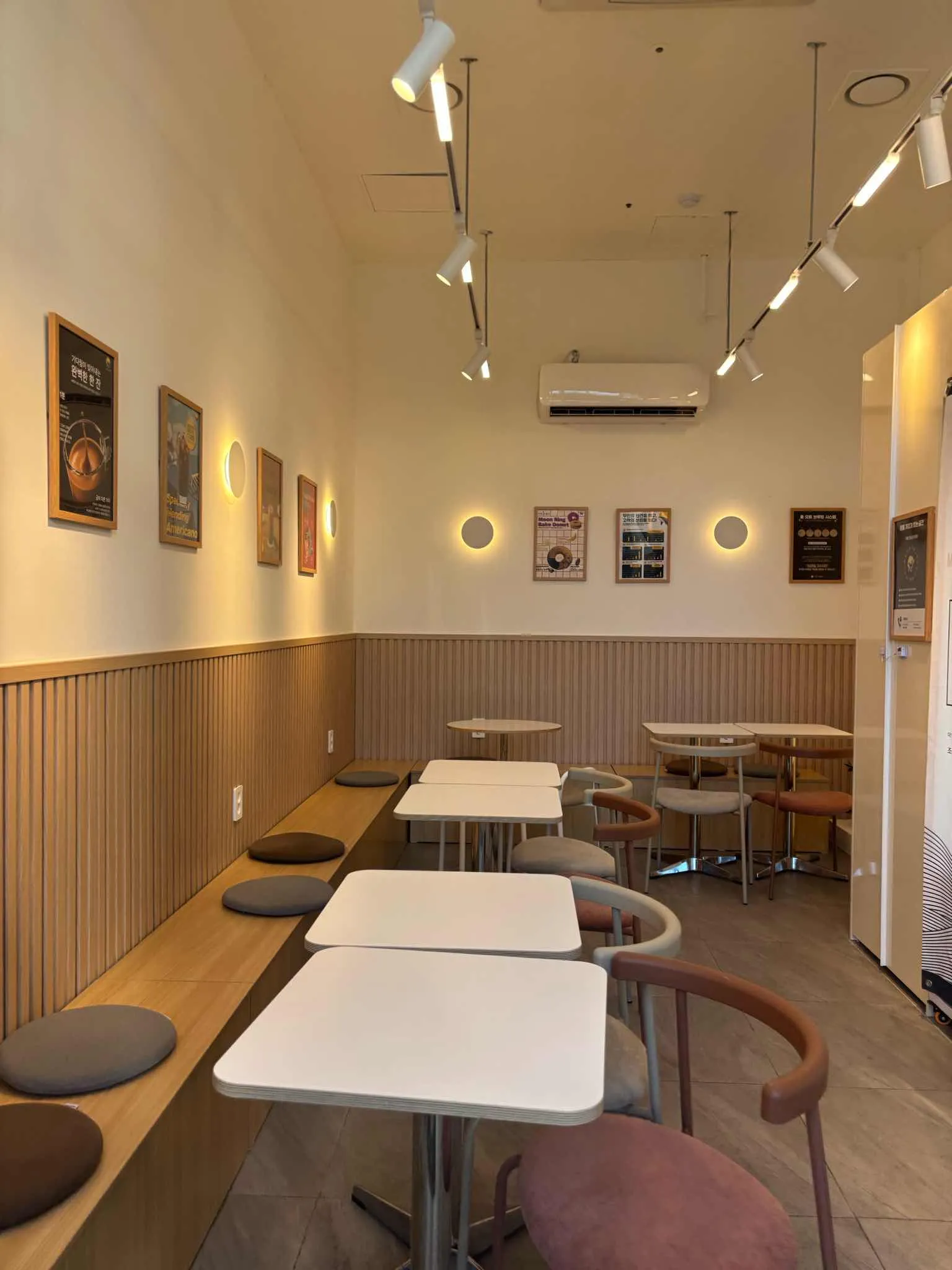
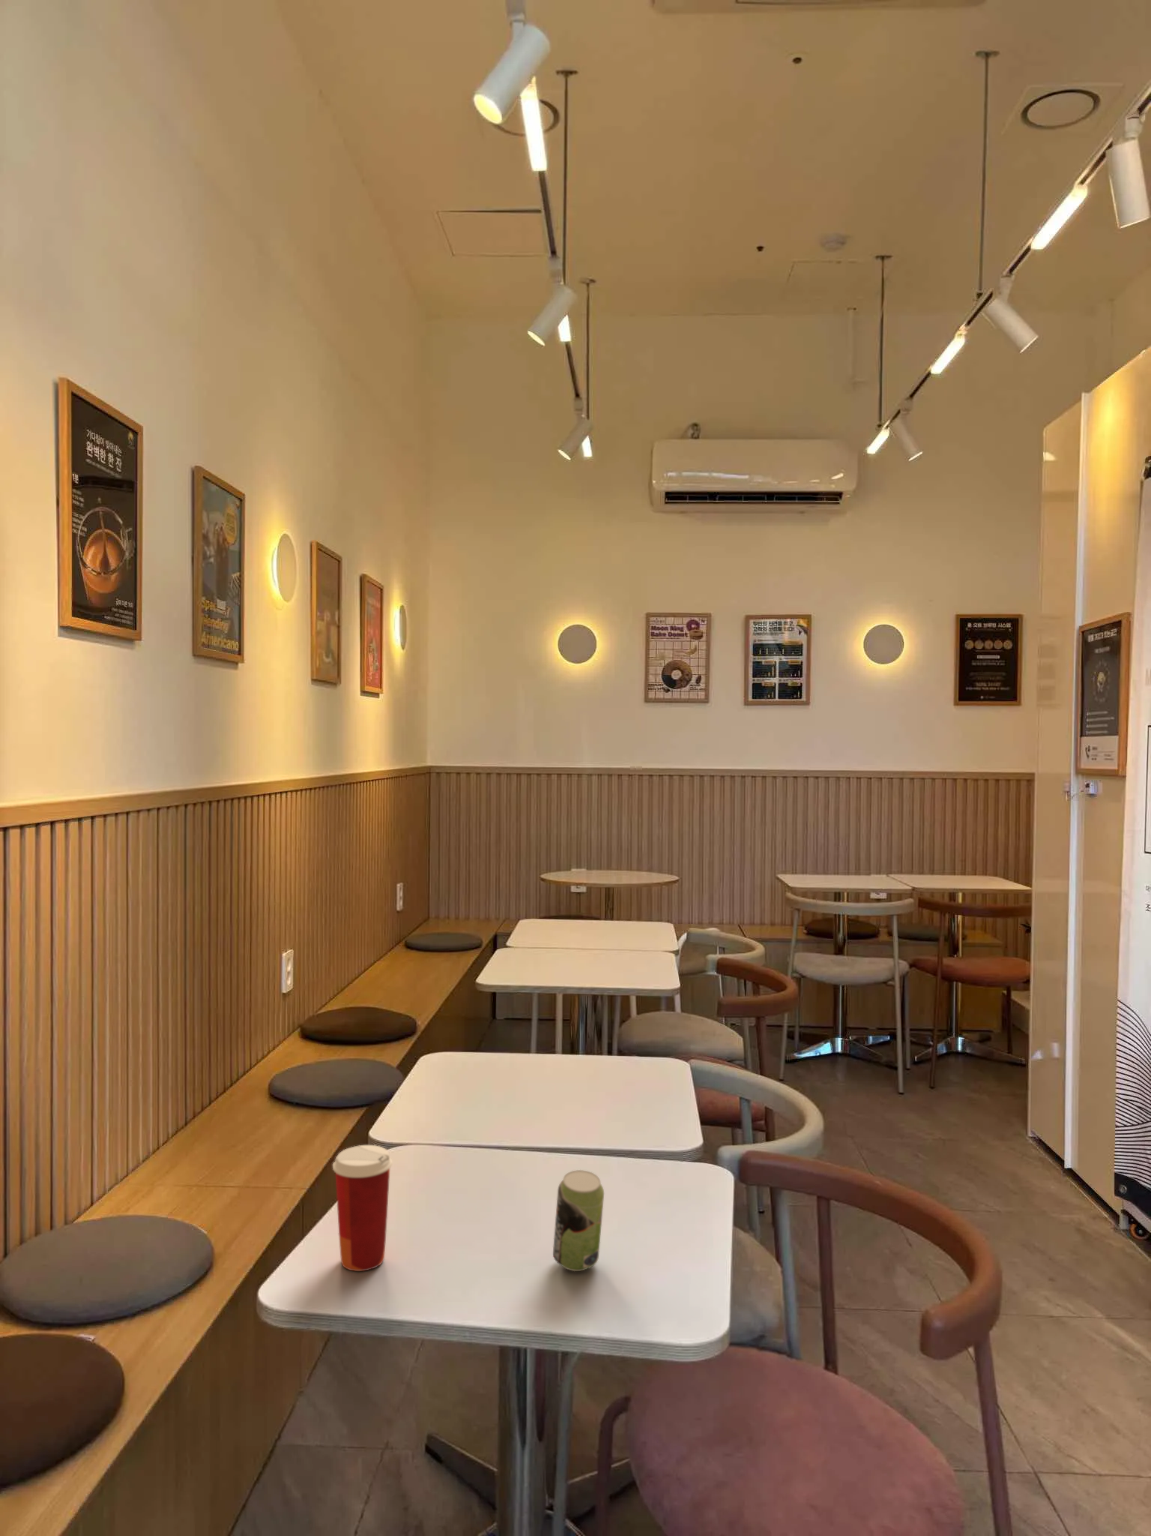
+ paper cup (362, 1207)
+ beverage can (578, 1220)
